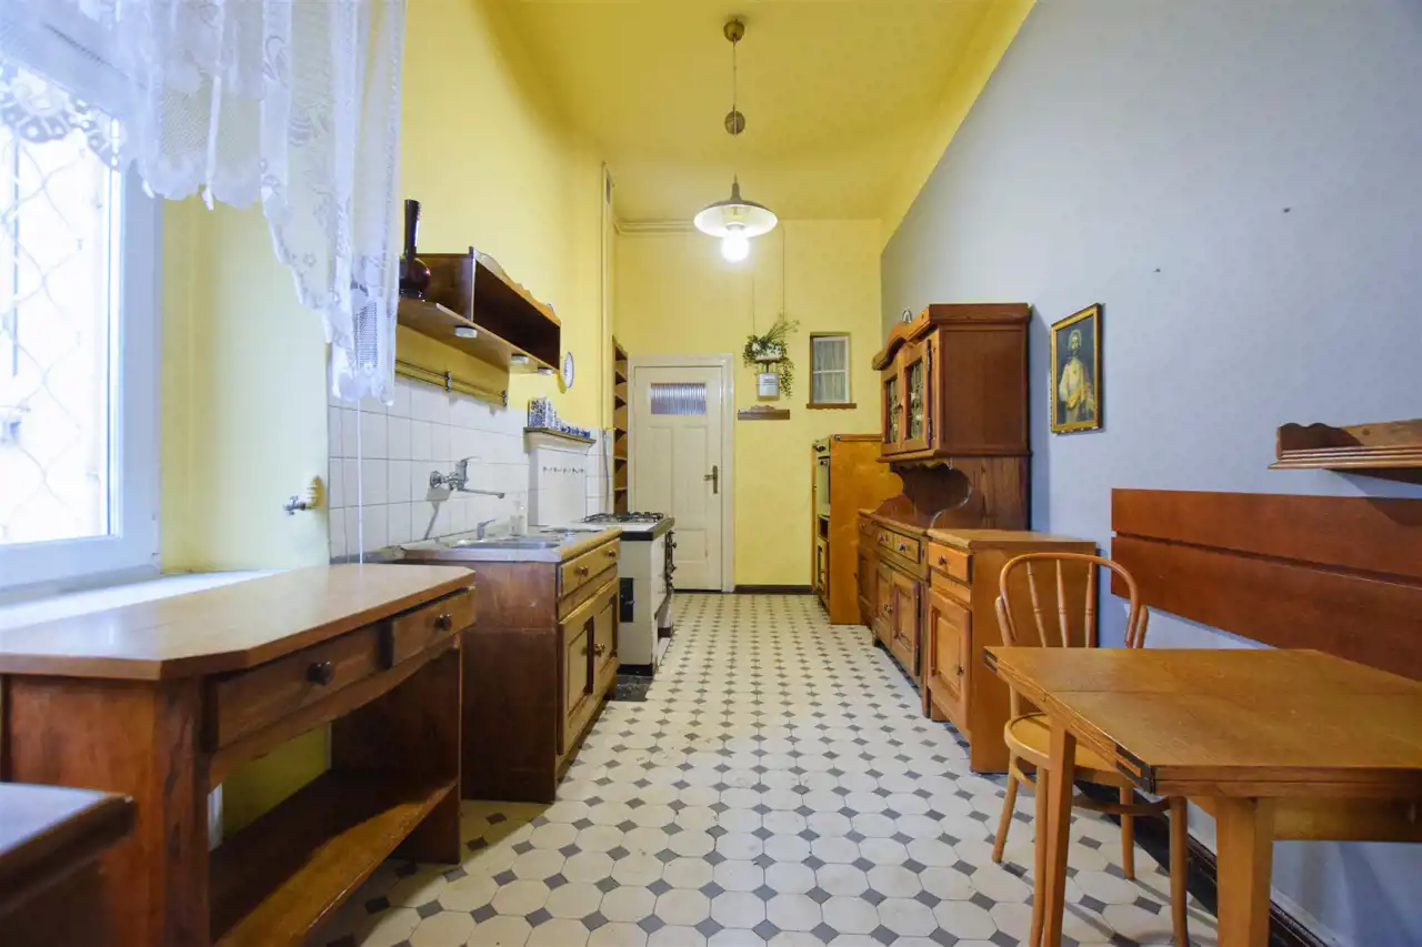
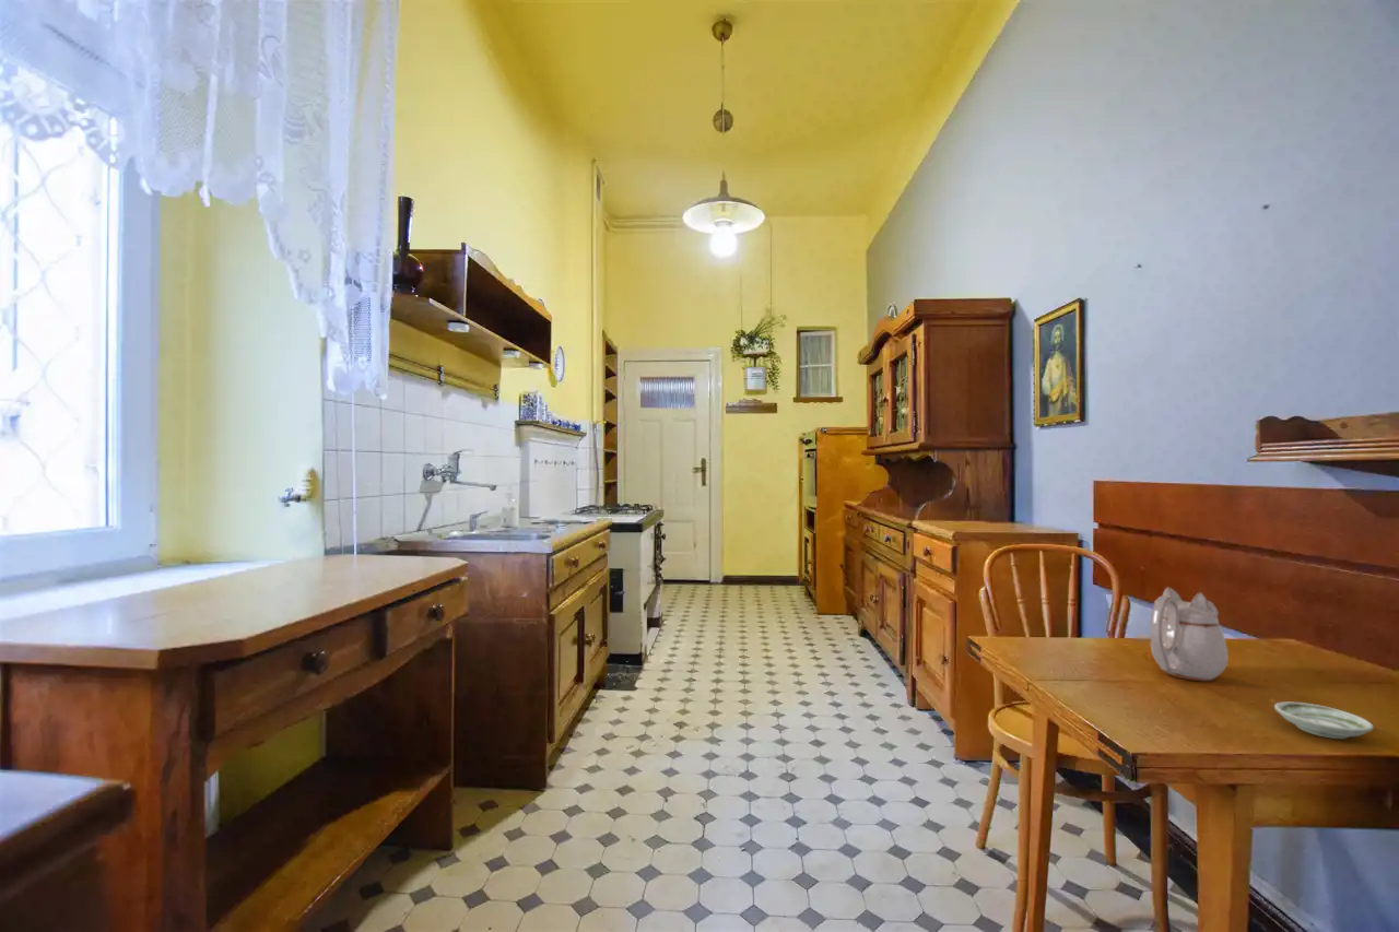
+ saucer (1321, 722)
+ teapot (1185, 632)
